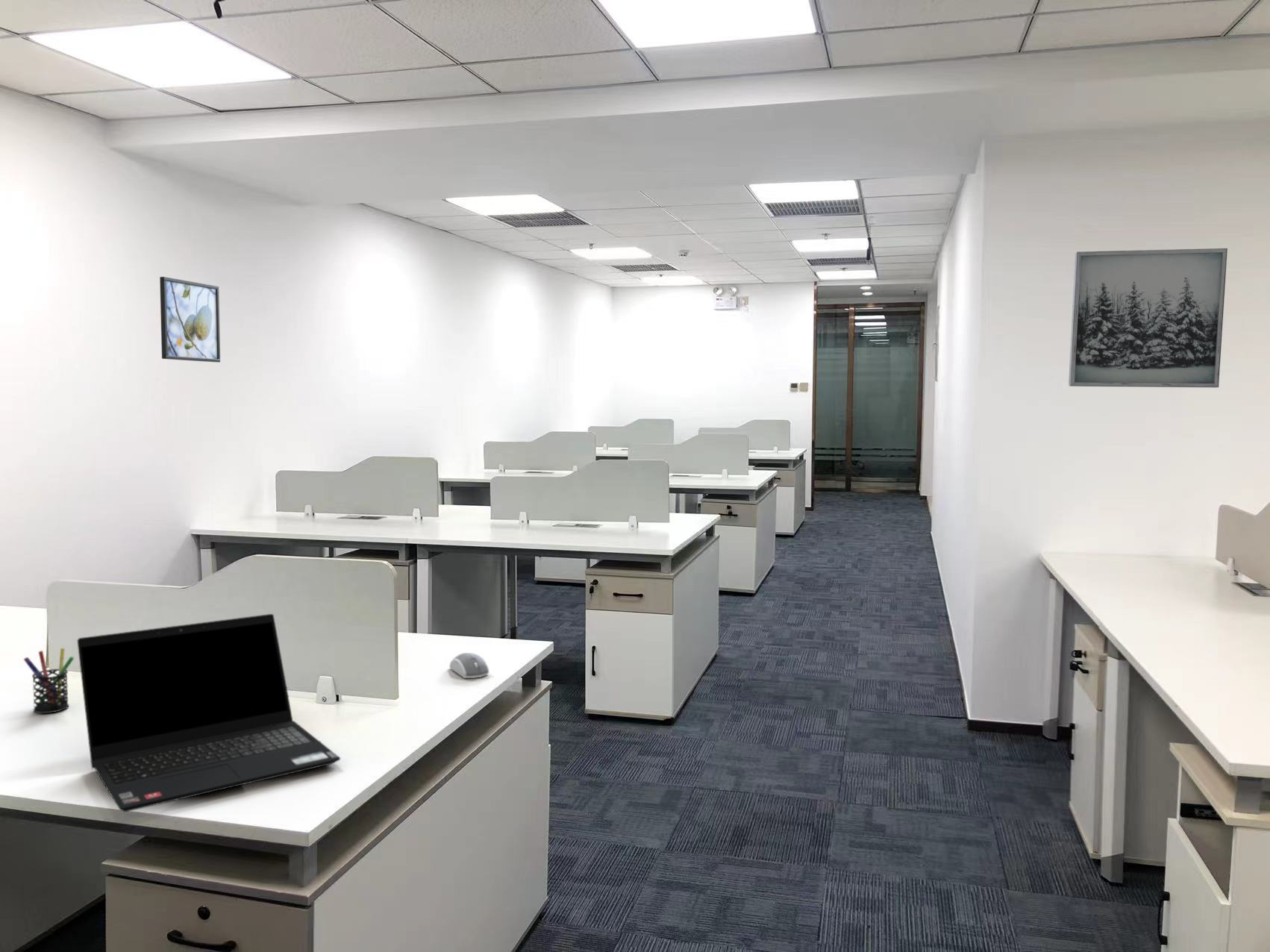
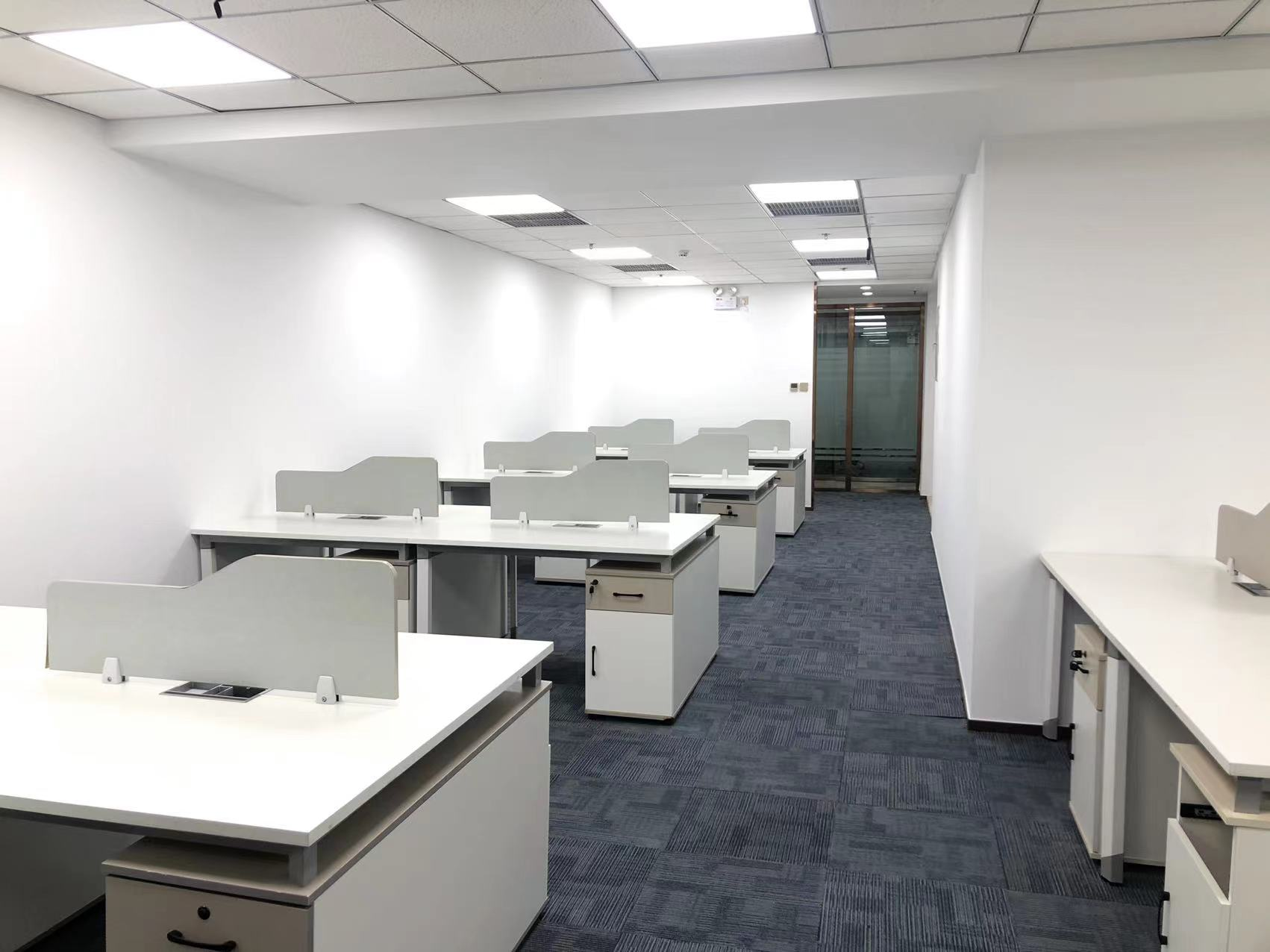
- laptop computer (207, 701)
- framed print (191, 321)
- wall art (1145, 319)
- computer mouse (468, 662)
- pen holder (53, 678)
